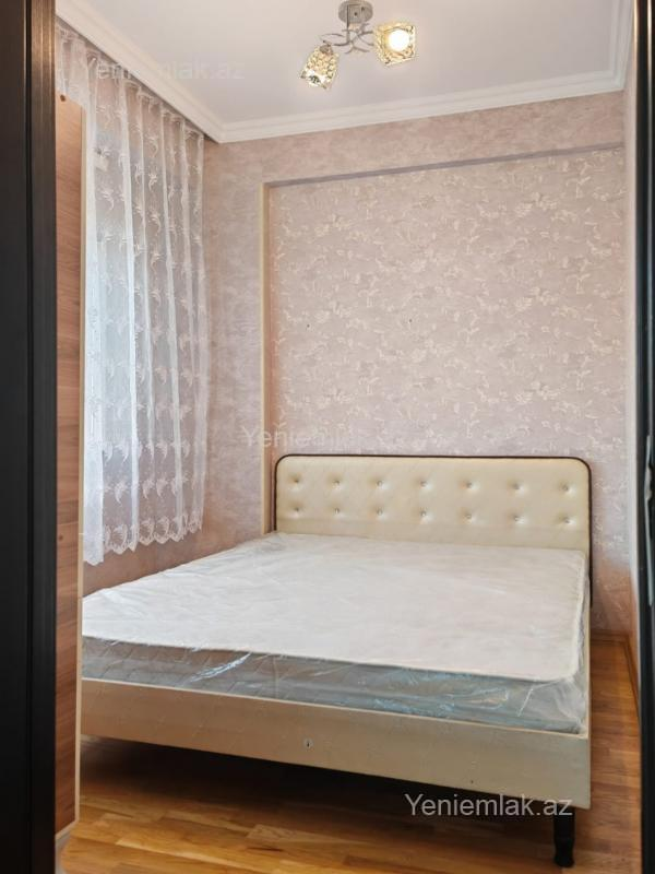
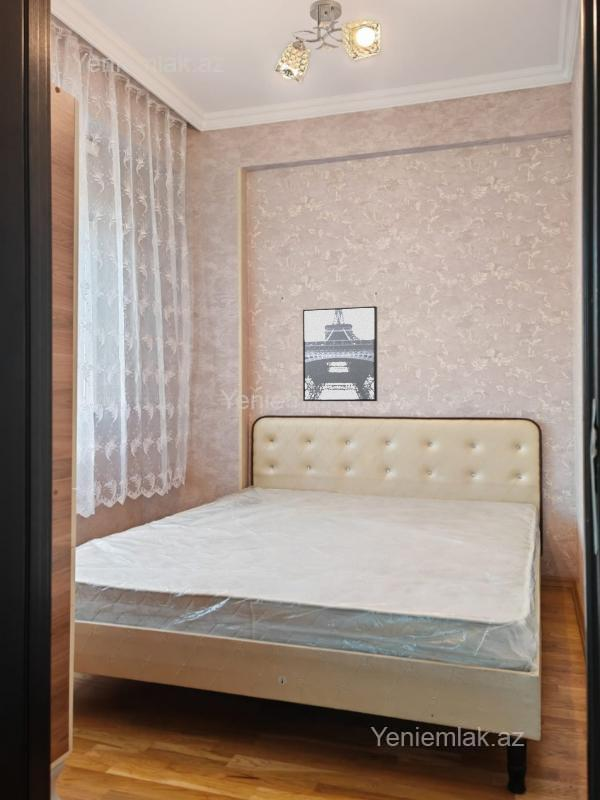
+ wall art (339, 354)
